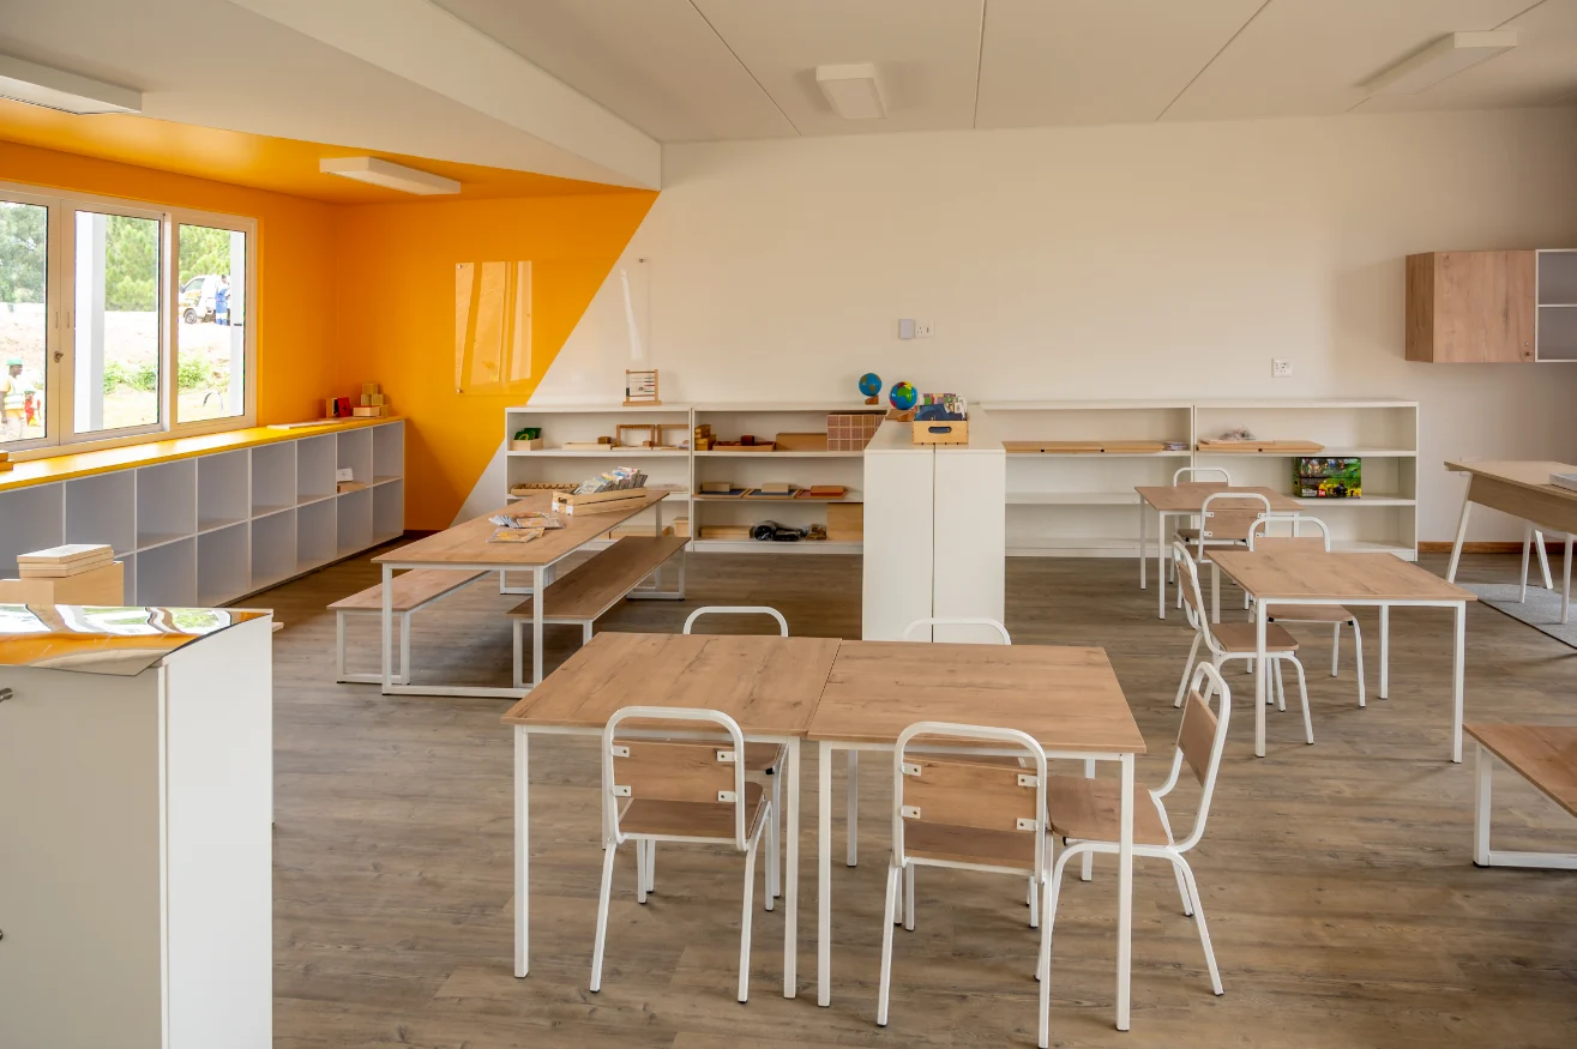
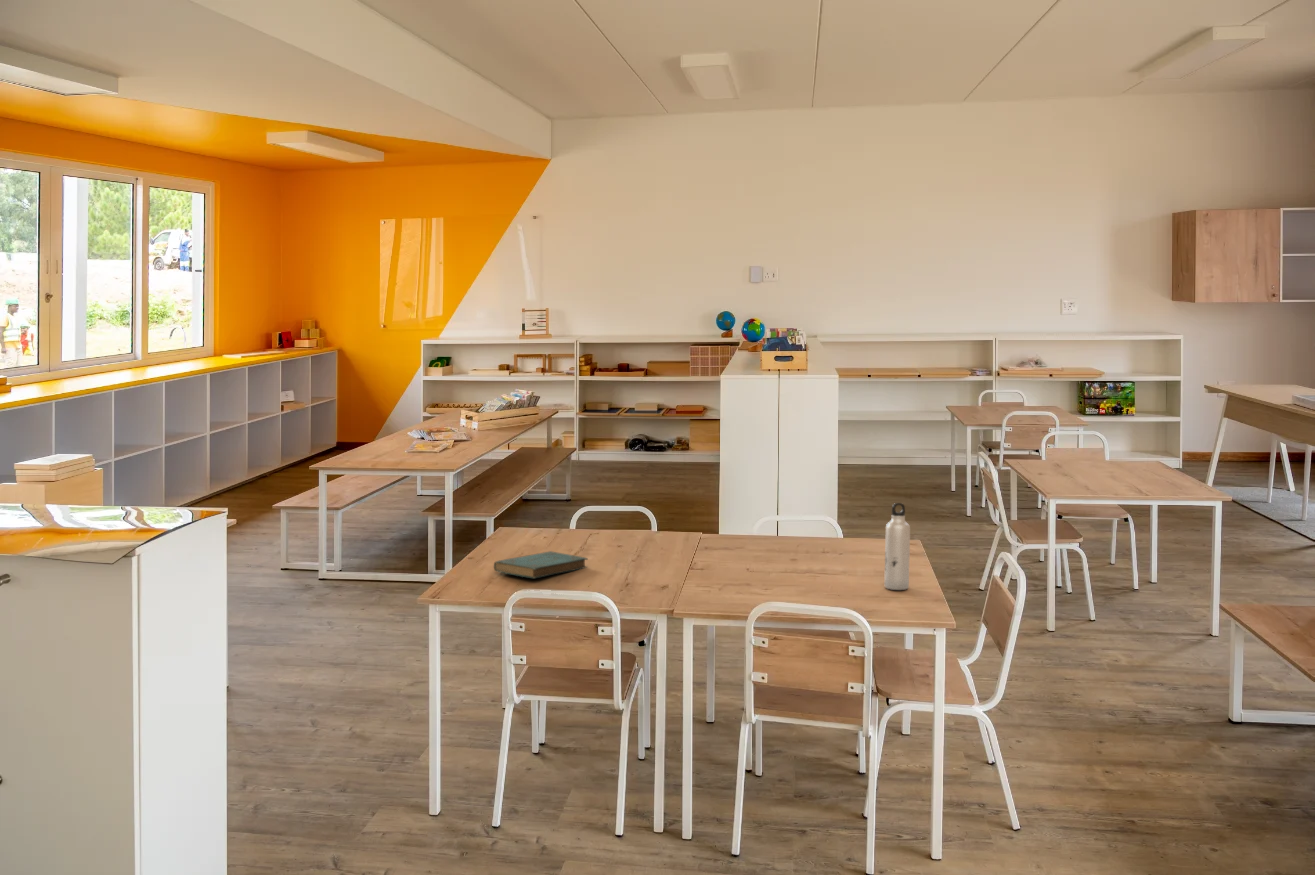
+ book (541, 564)
+ water bottle (897, 545)
